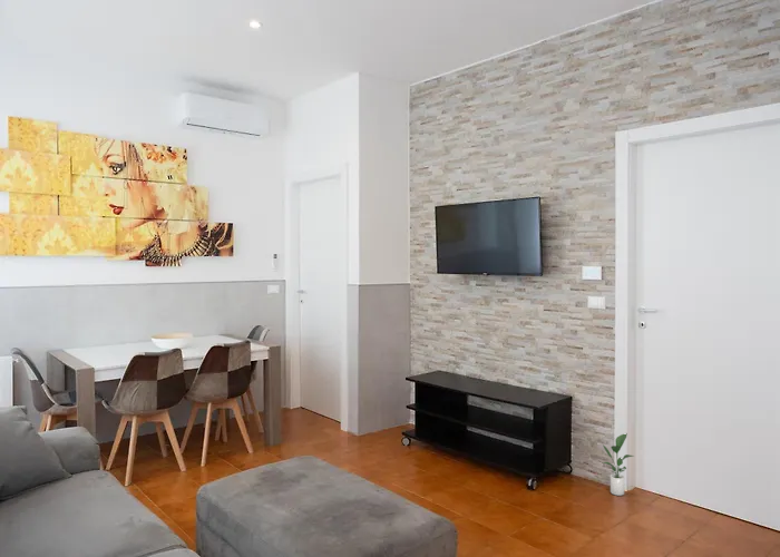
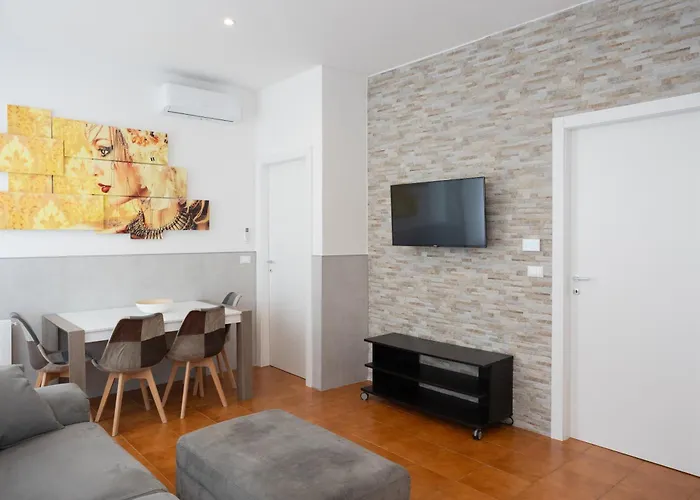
- potted plant (614, 463)
